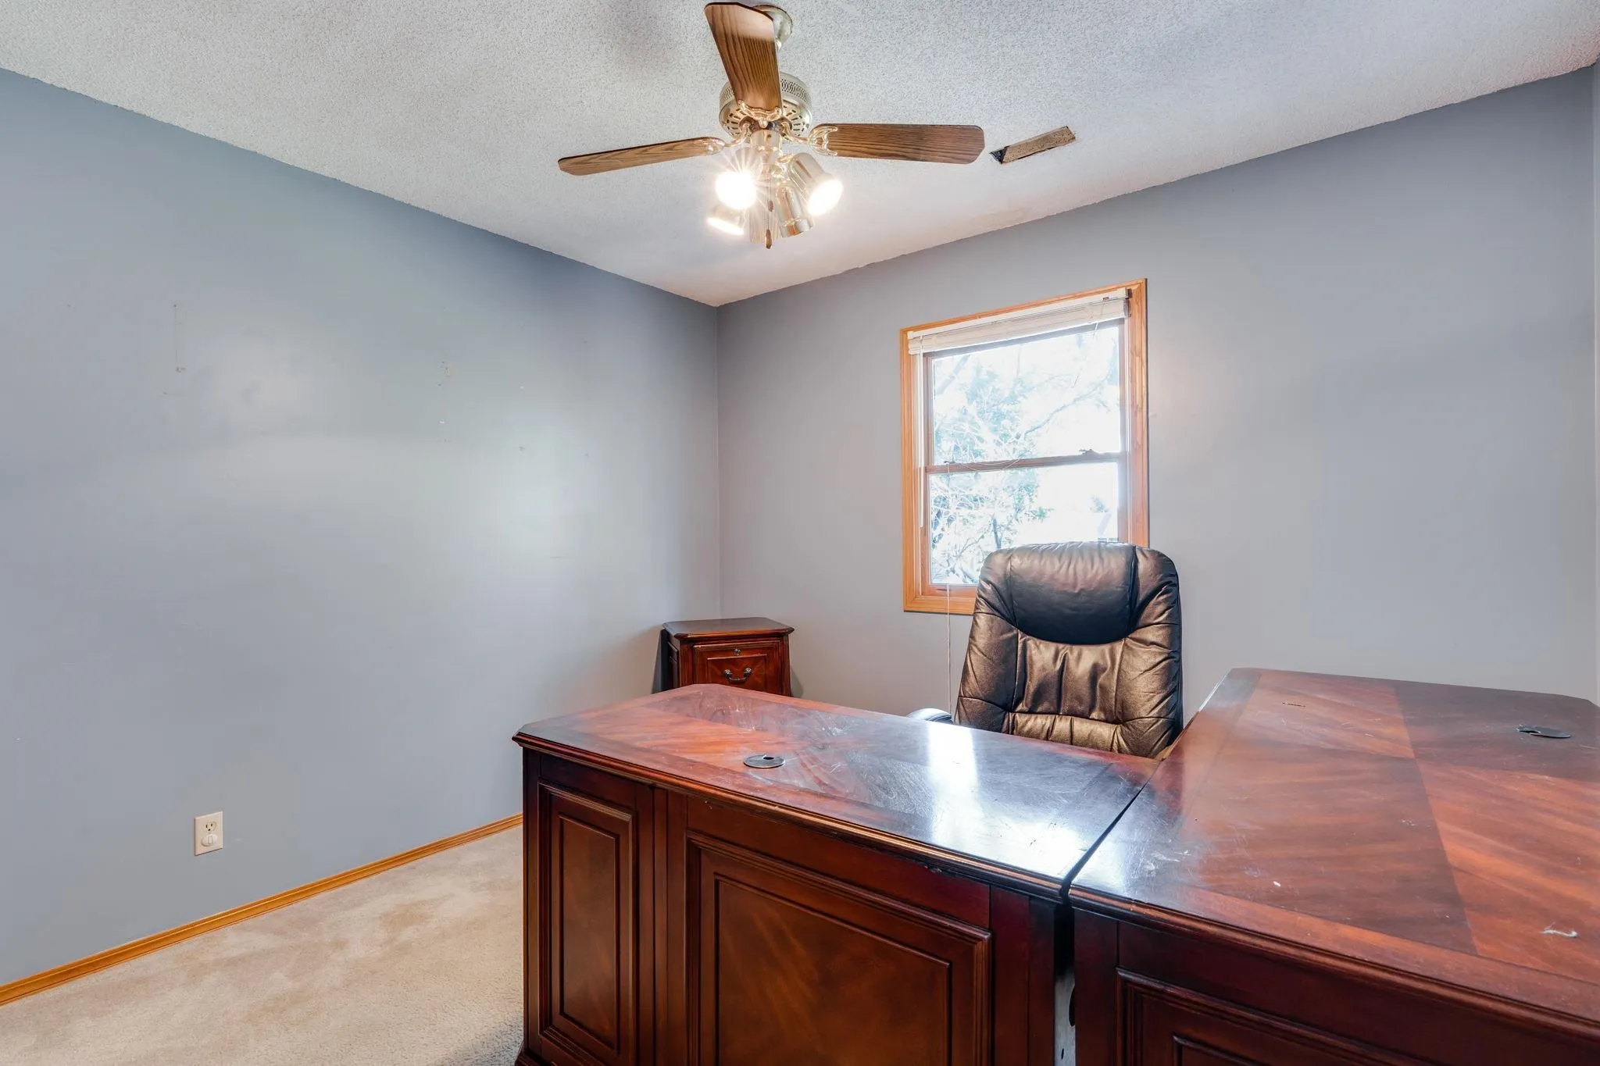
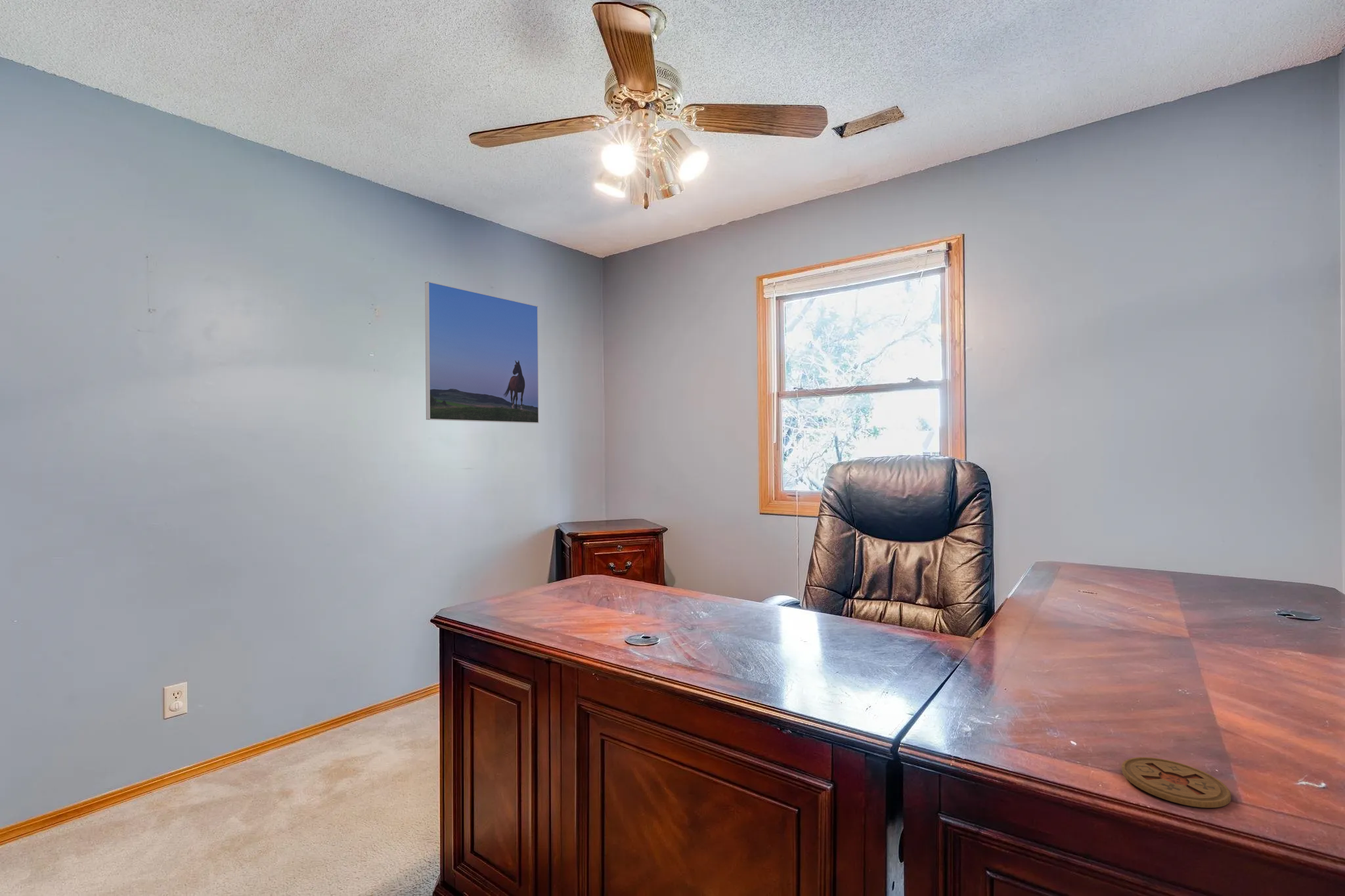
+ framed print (486, 358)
+ coaster (1174, 780)
